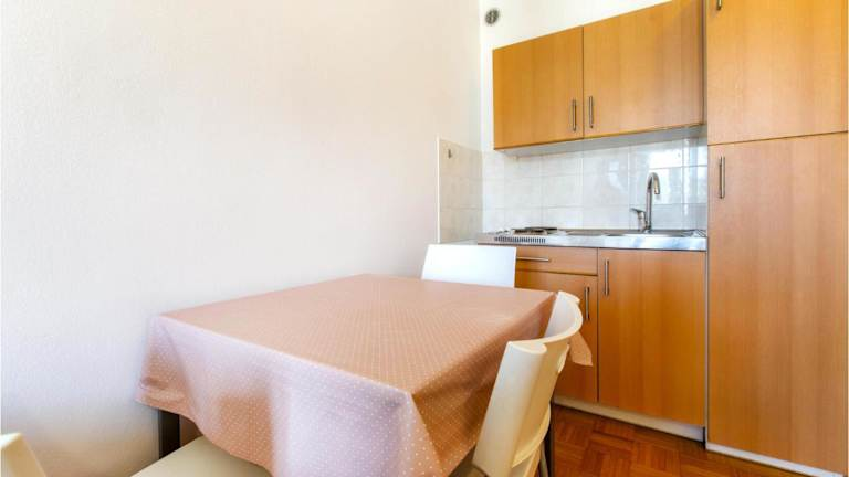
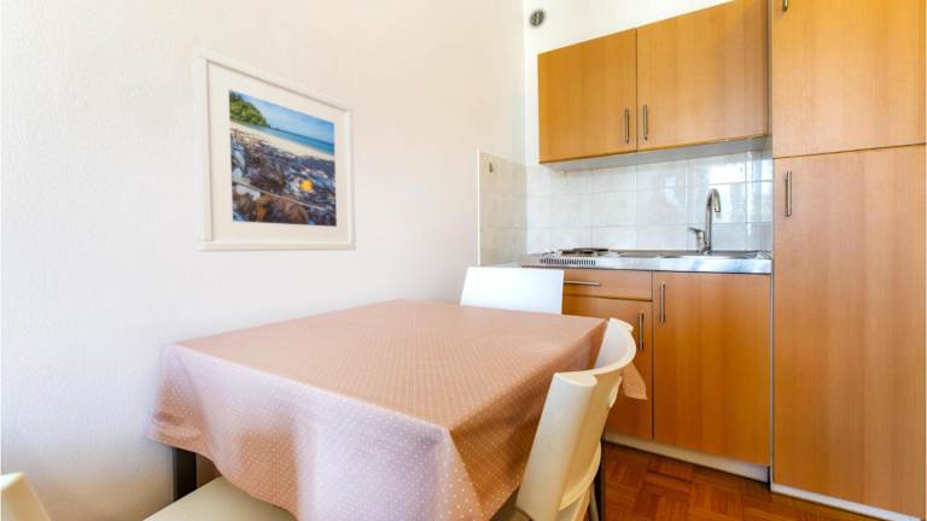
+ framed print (287, 166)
